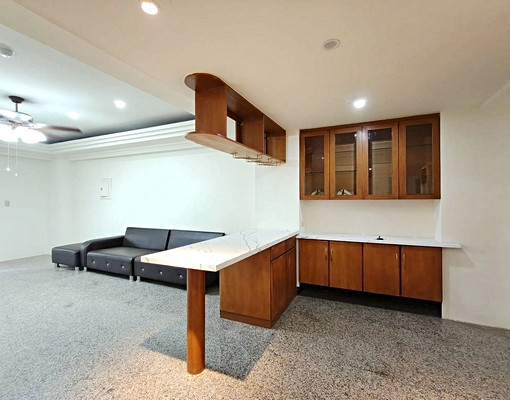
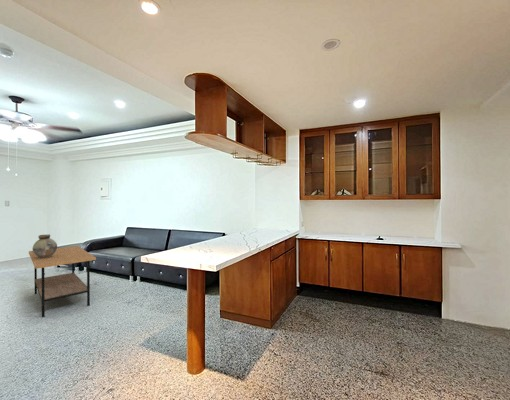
+ vessel (45, 245)
+ coffee table (60, 276)
